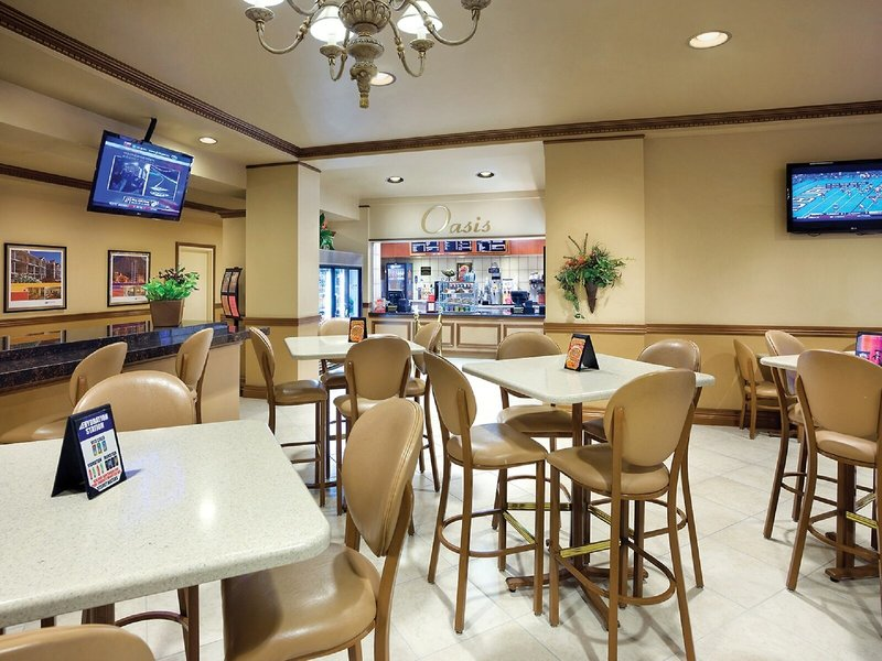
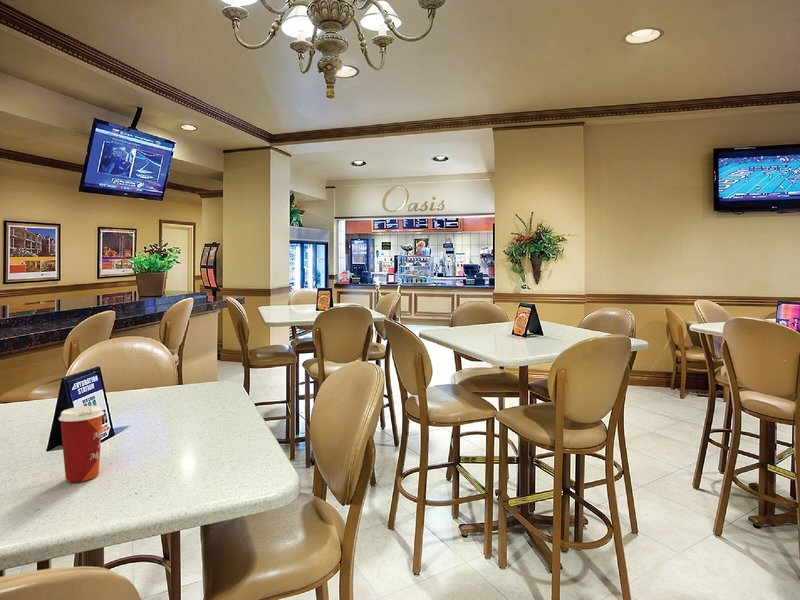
+ paper cup (82, 443)
